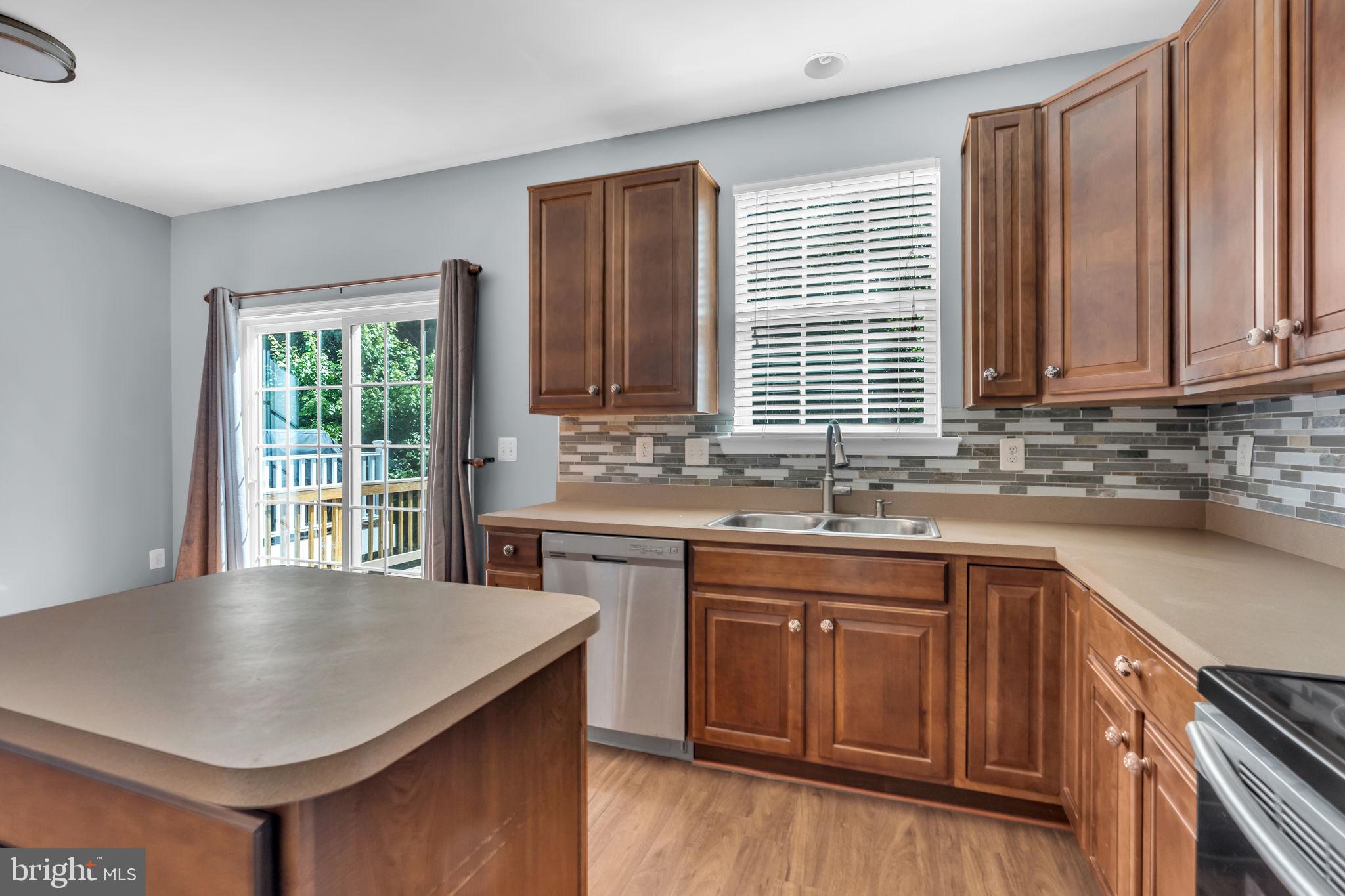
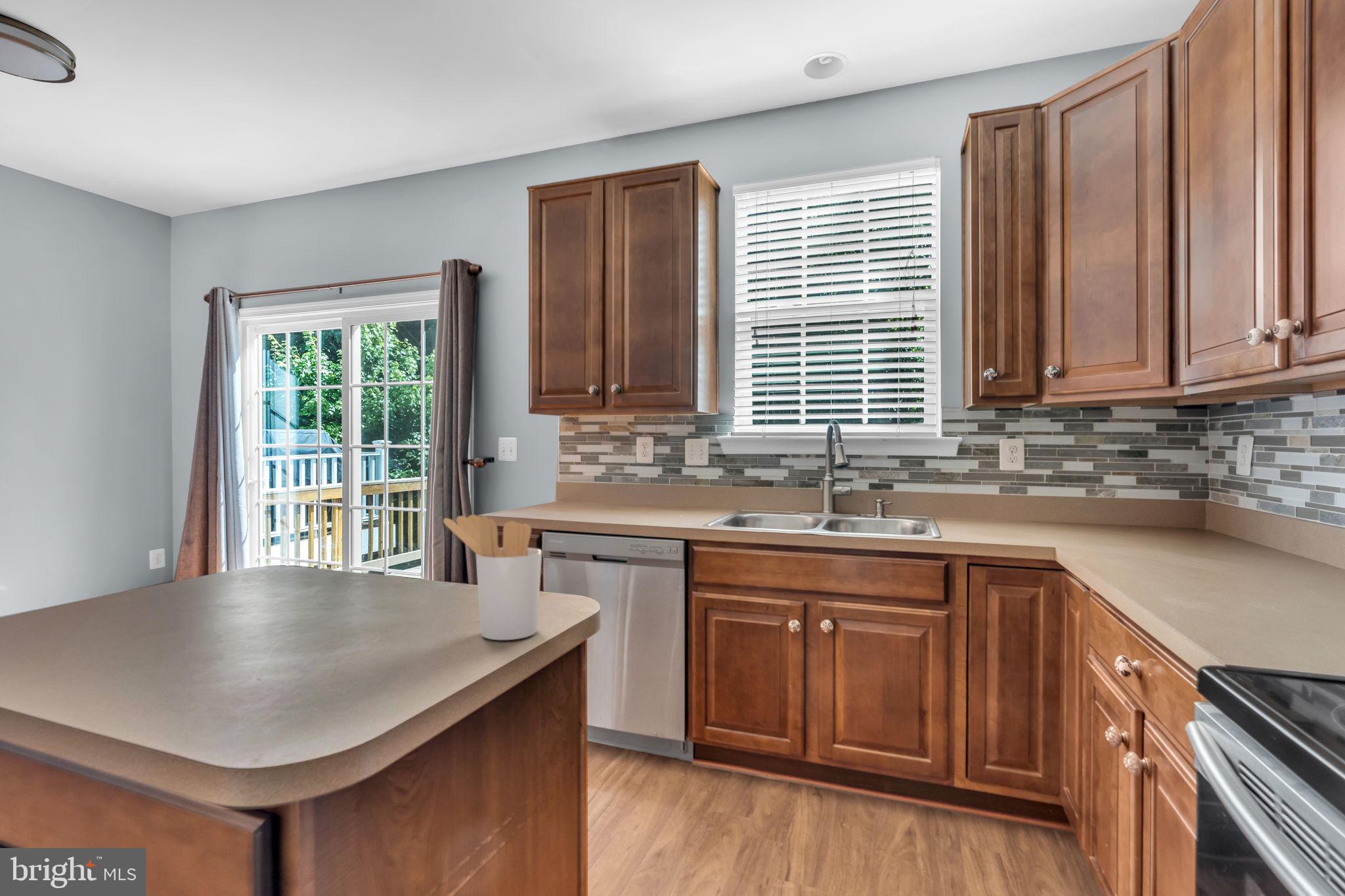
+ utensil holder (494, 571)
